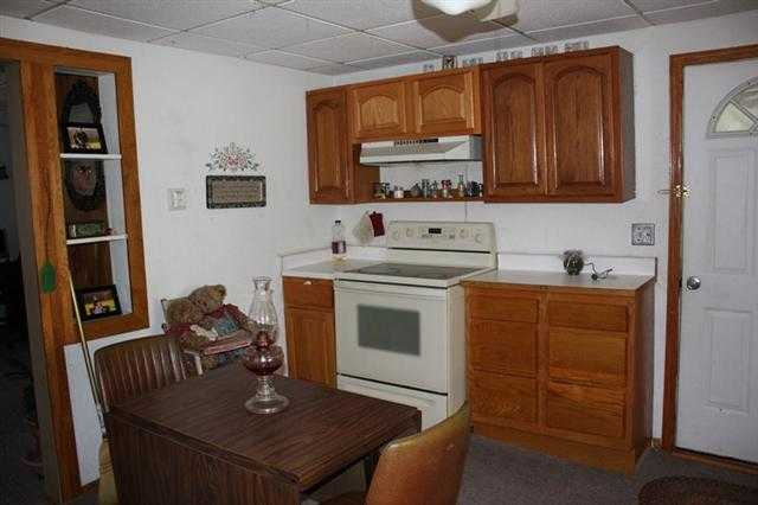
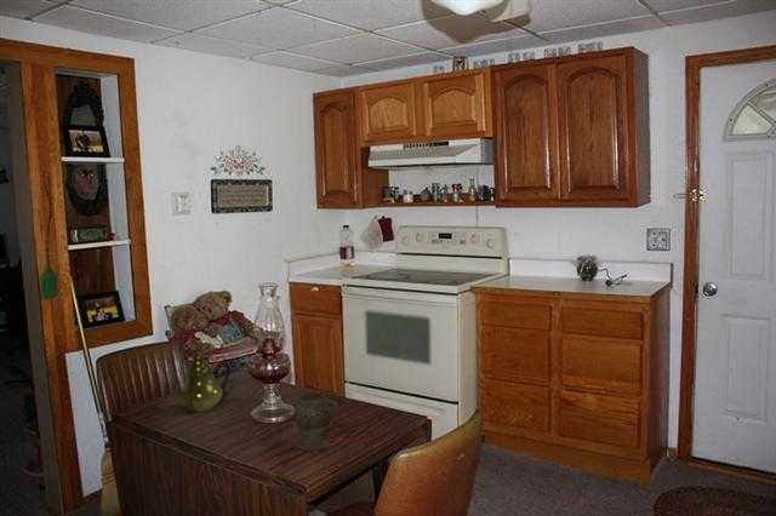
+ mug (316, 422)
+ teapot (200, 374)
